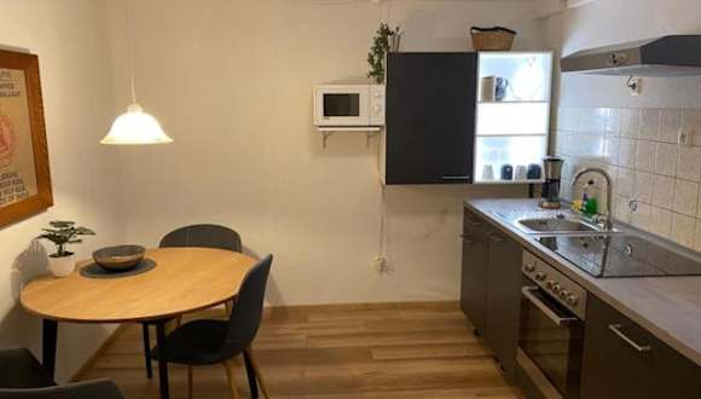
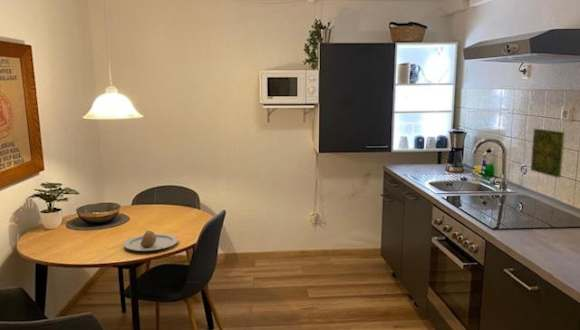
+ decorative tile (546, 152)
+ plate (151, 235)
